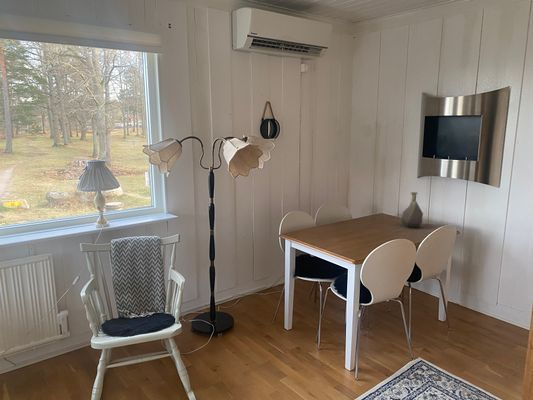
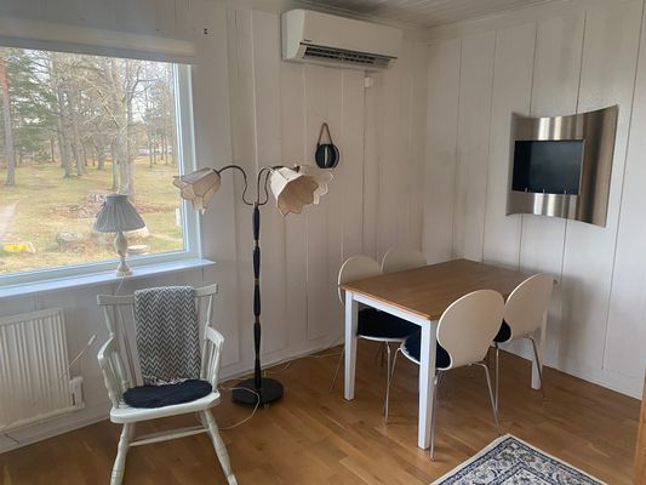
- vase (413, 209)
